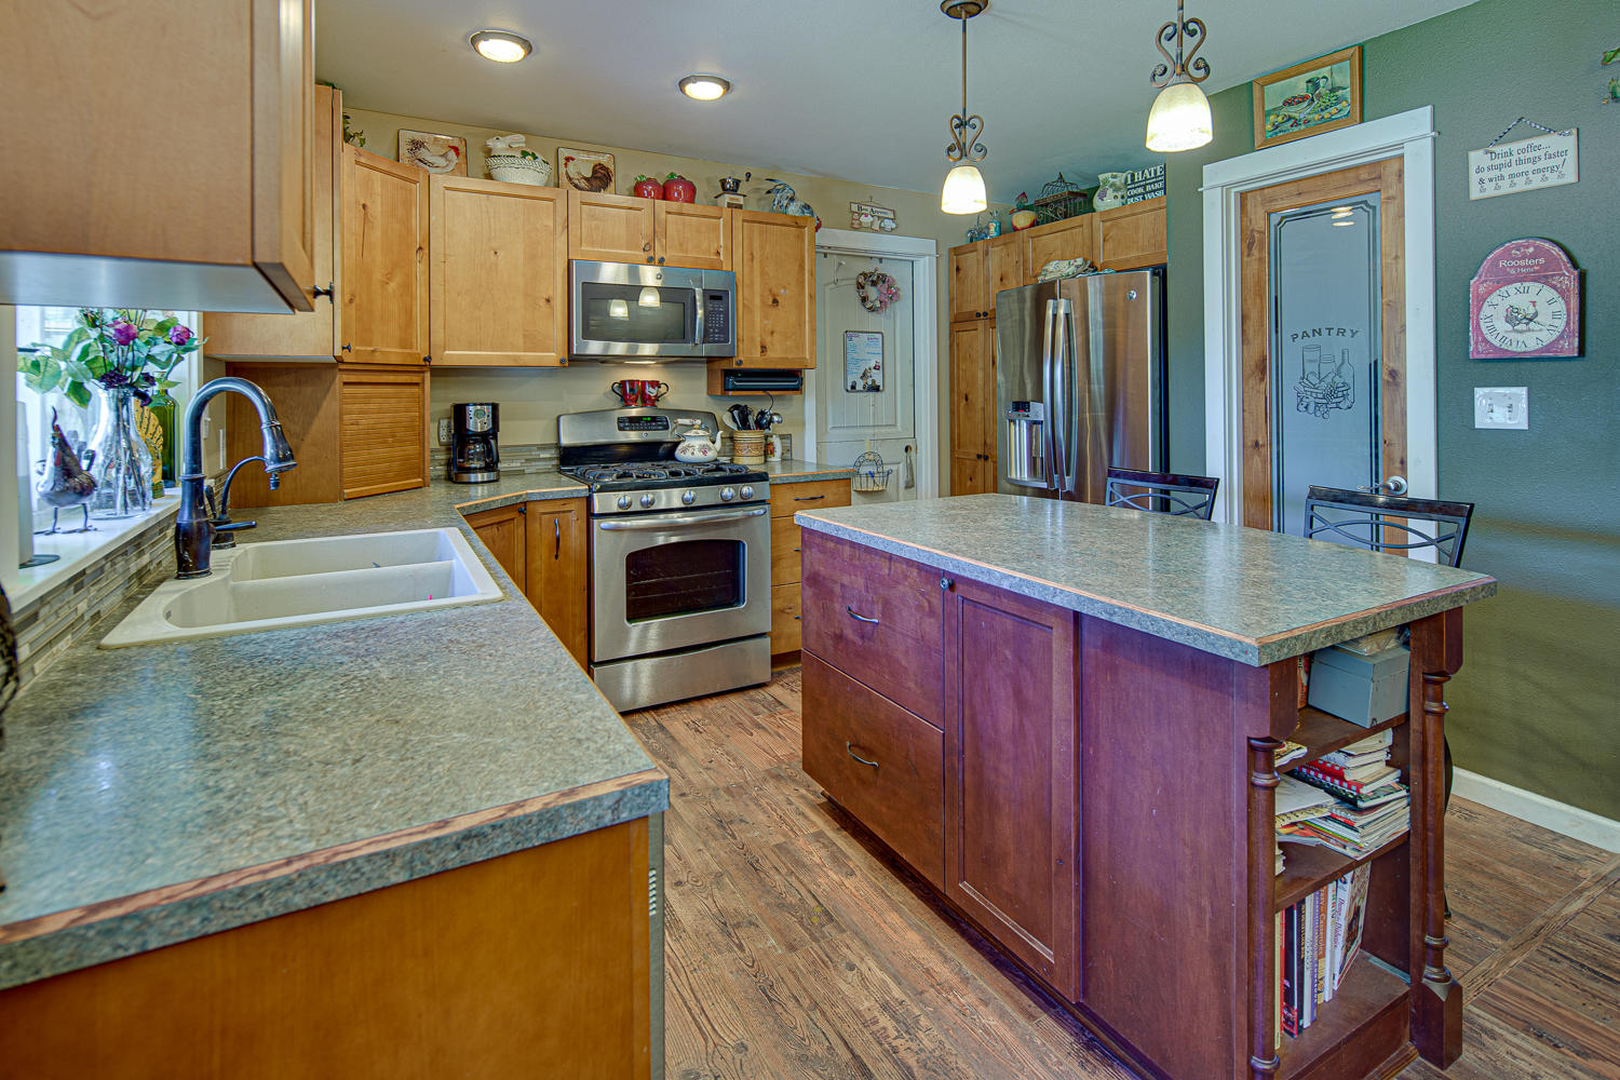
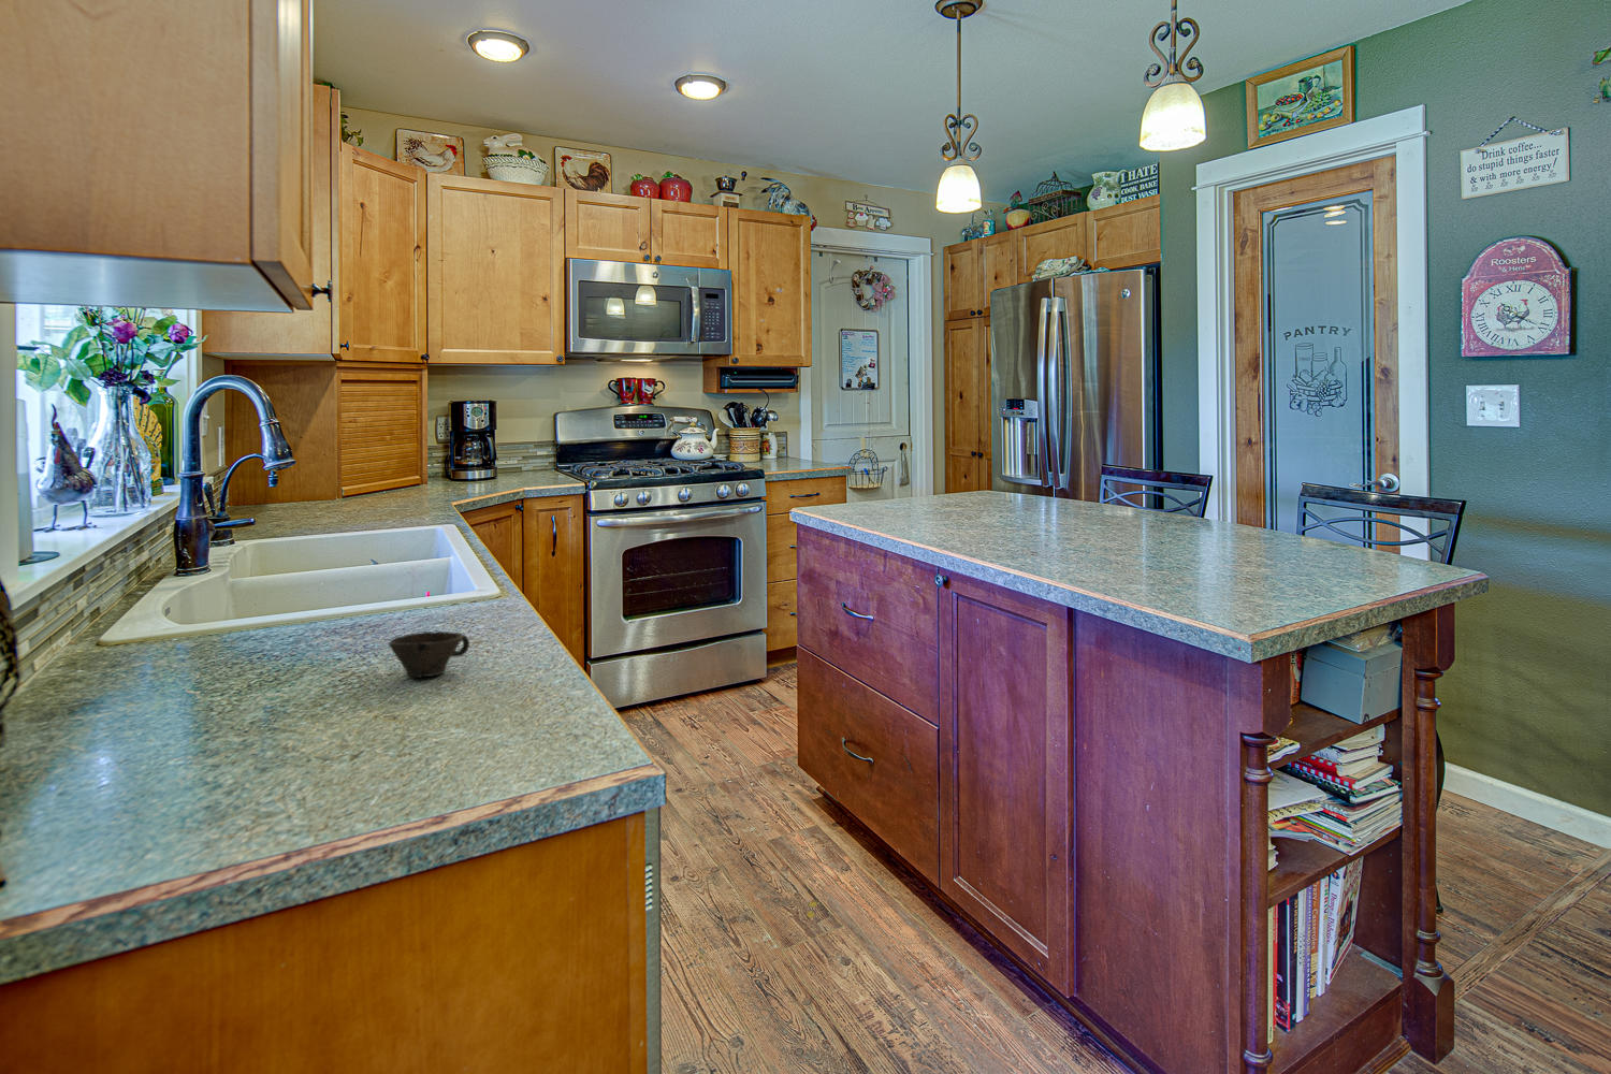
+ cup (430, 654)
